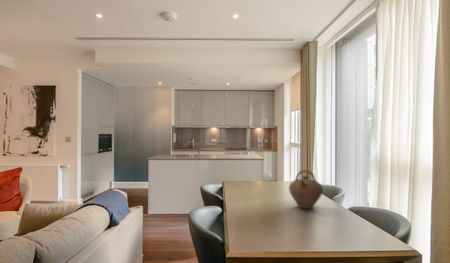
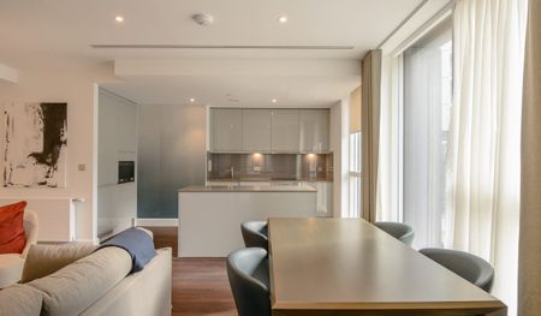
- jug (305, 188)
